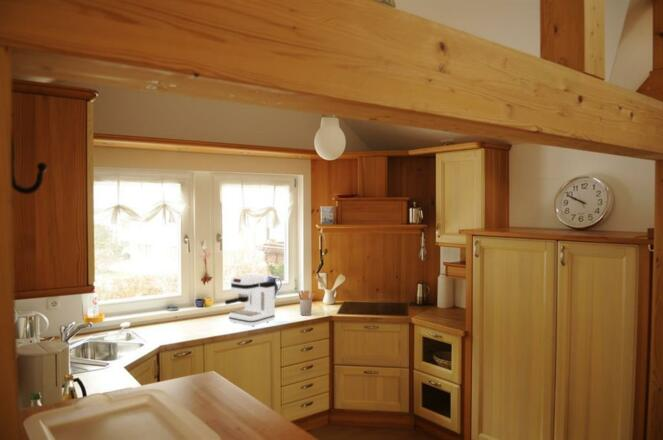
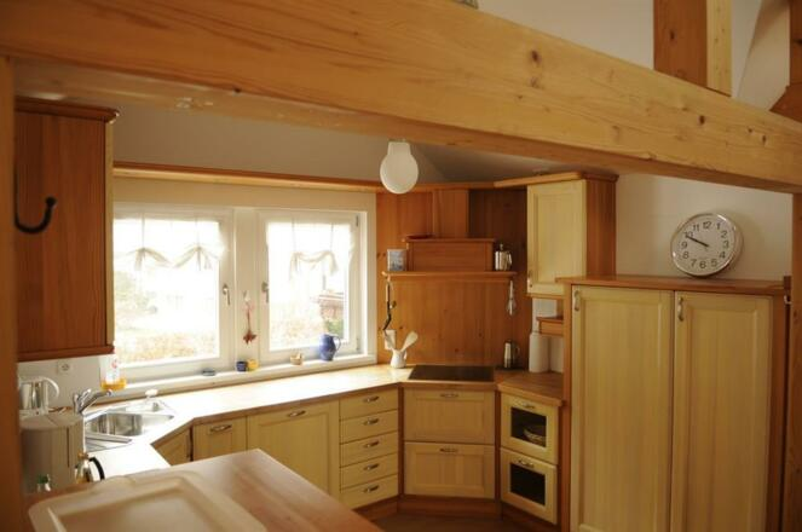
- utensil holder (305, 302)
- coffee maker (250, 299)
